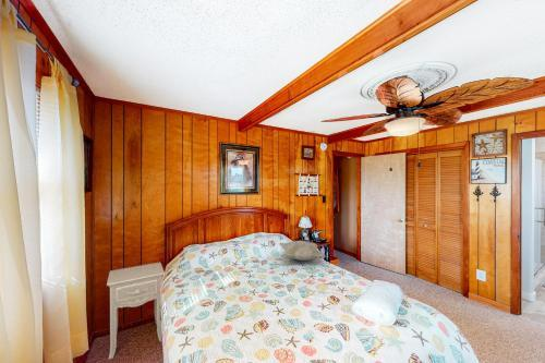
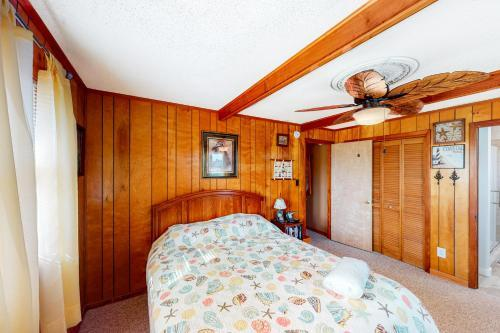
- decorative pillow (301, 250)
- nightstand (136, 305)
